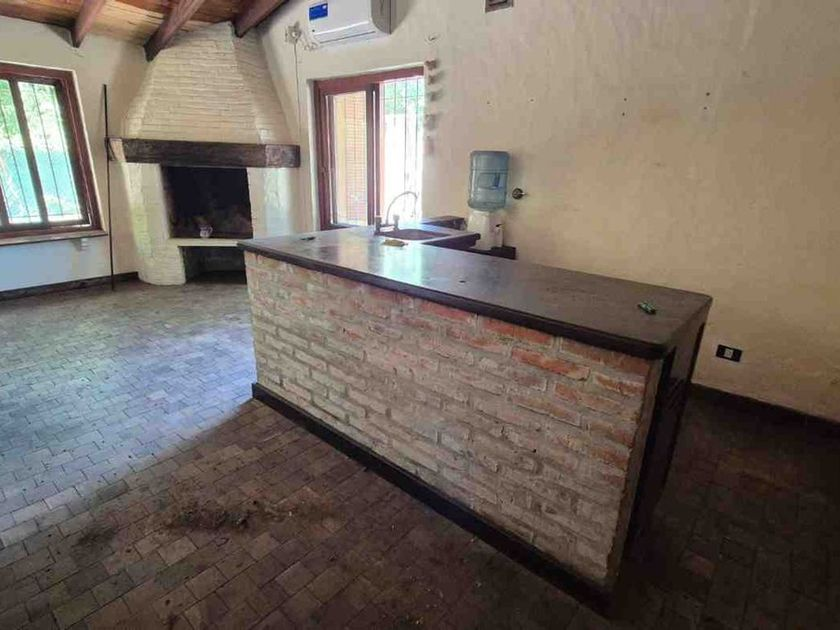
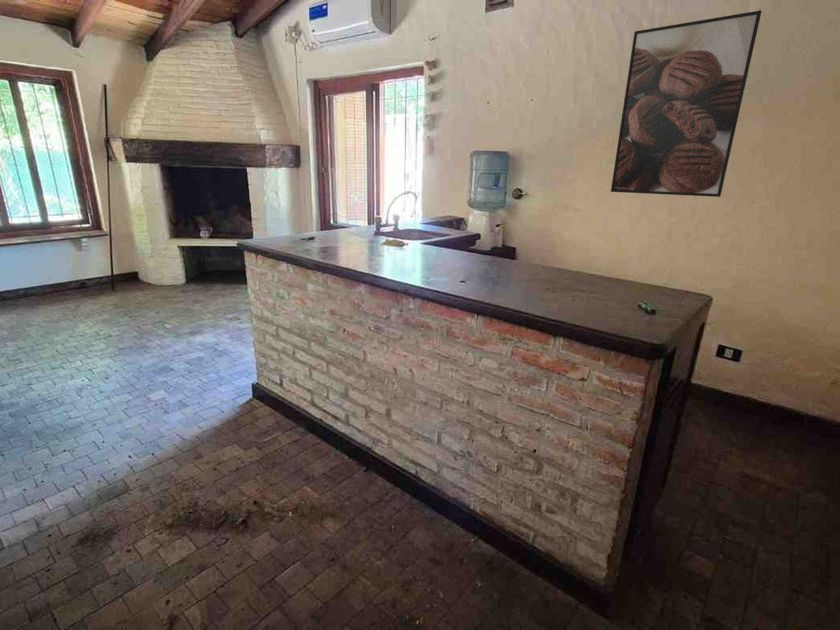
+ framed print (676, 112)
